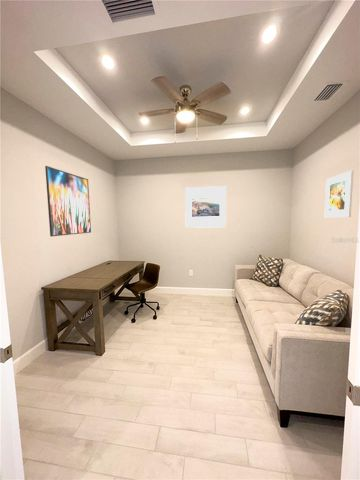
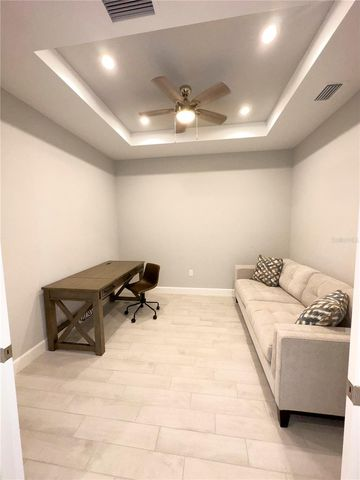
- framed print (337, 196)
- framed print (71, 204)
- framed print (205, 207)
